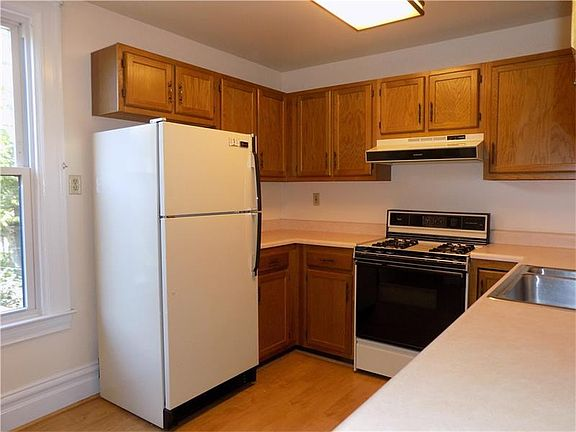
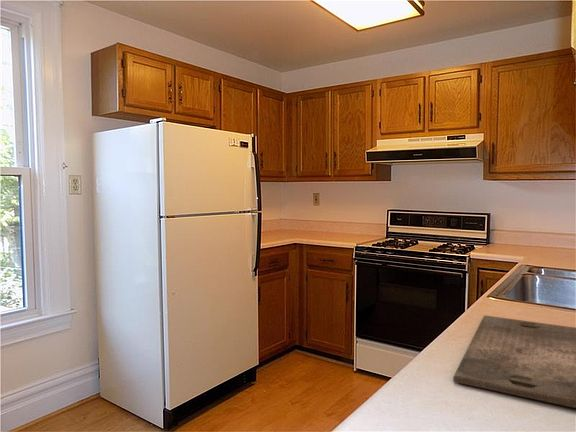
+ cutting board (527, 351)
